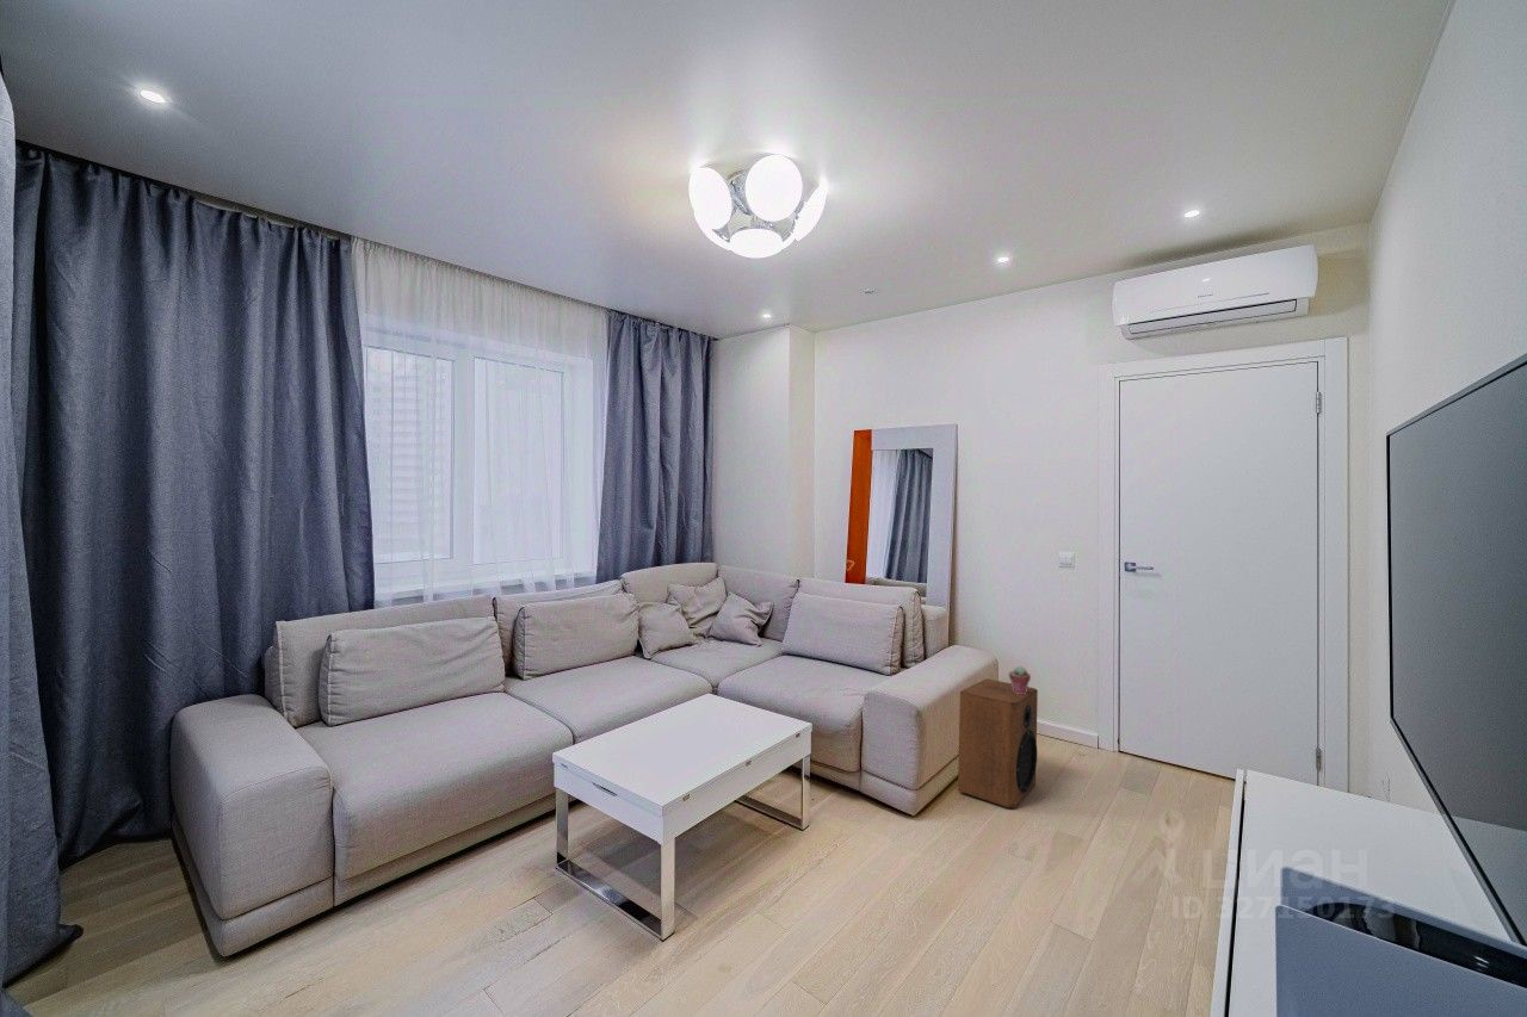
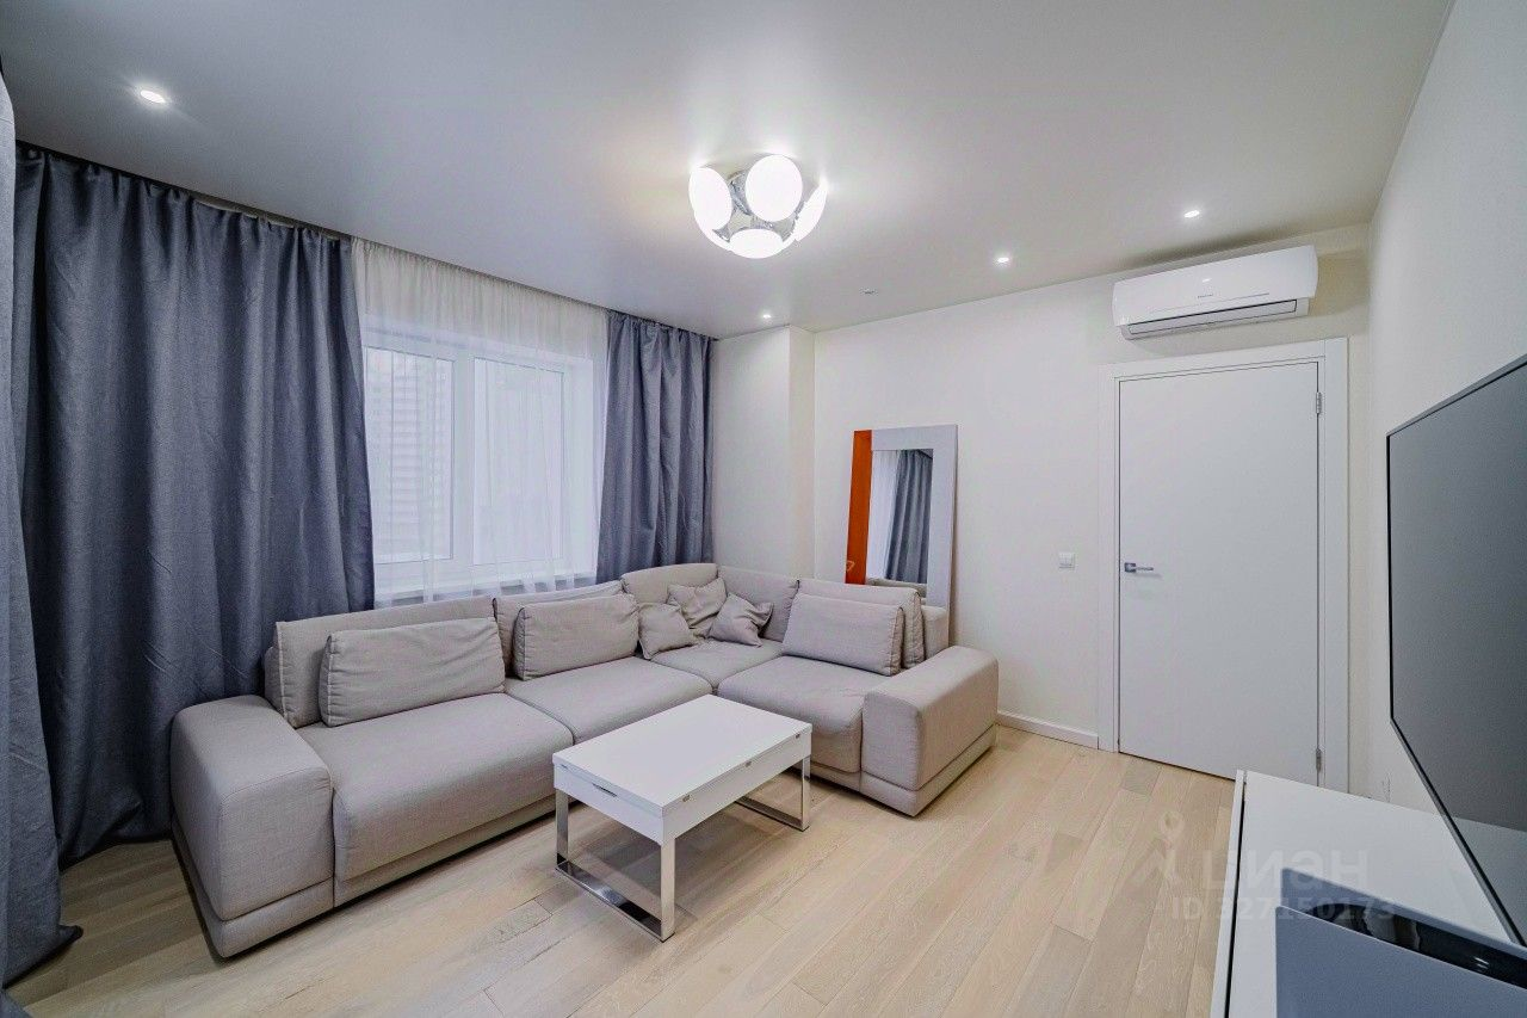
- potted succulent (1019, 678)
- speaker (999, 738)
